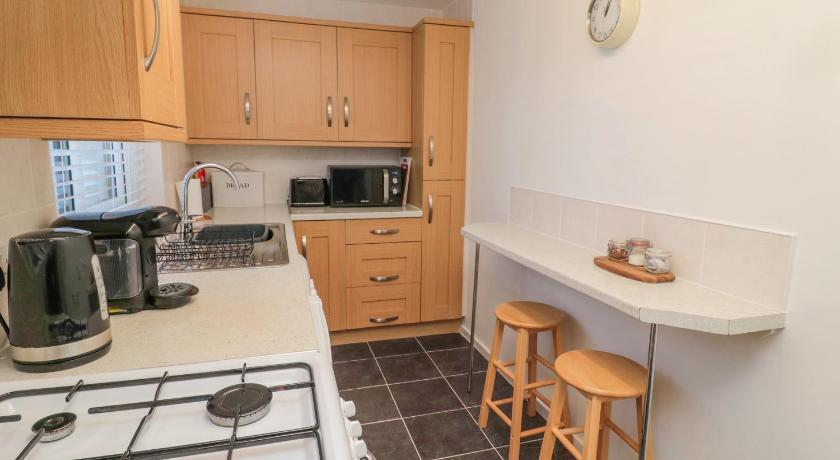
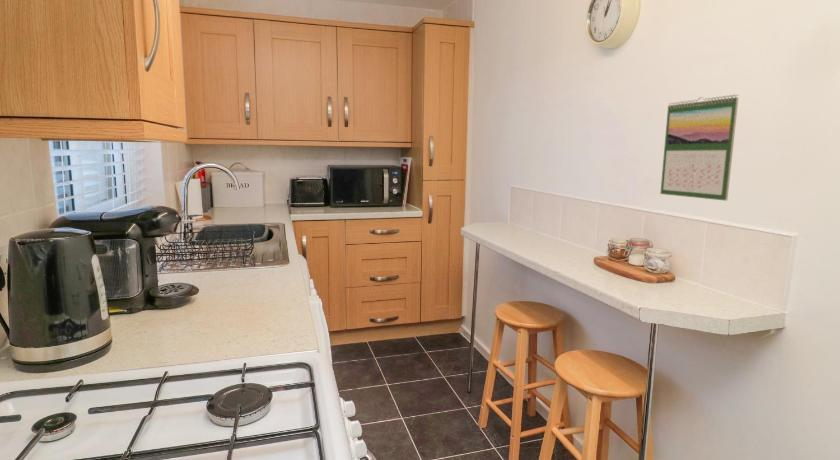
+ calendar (696, 147)
